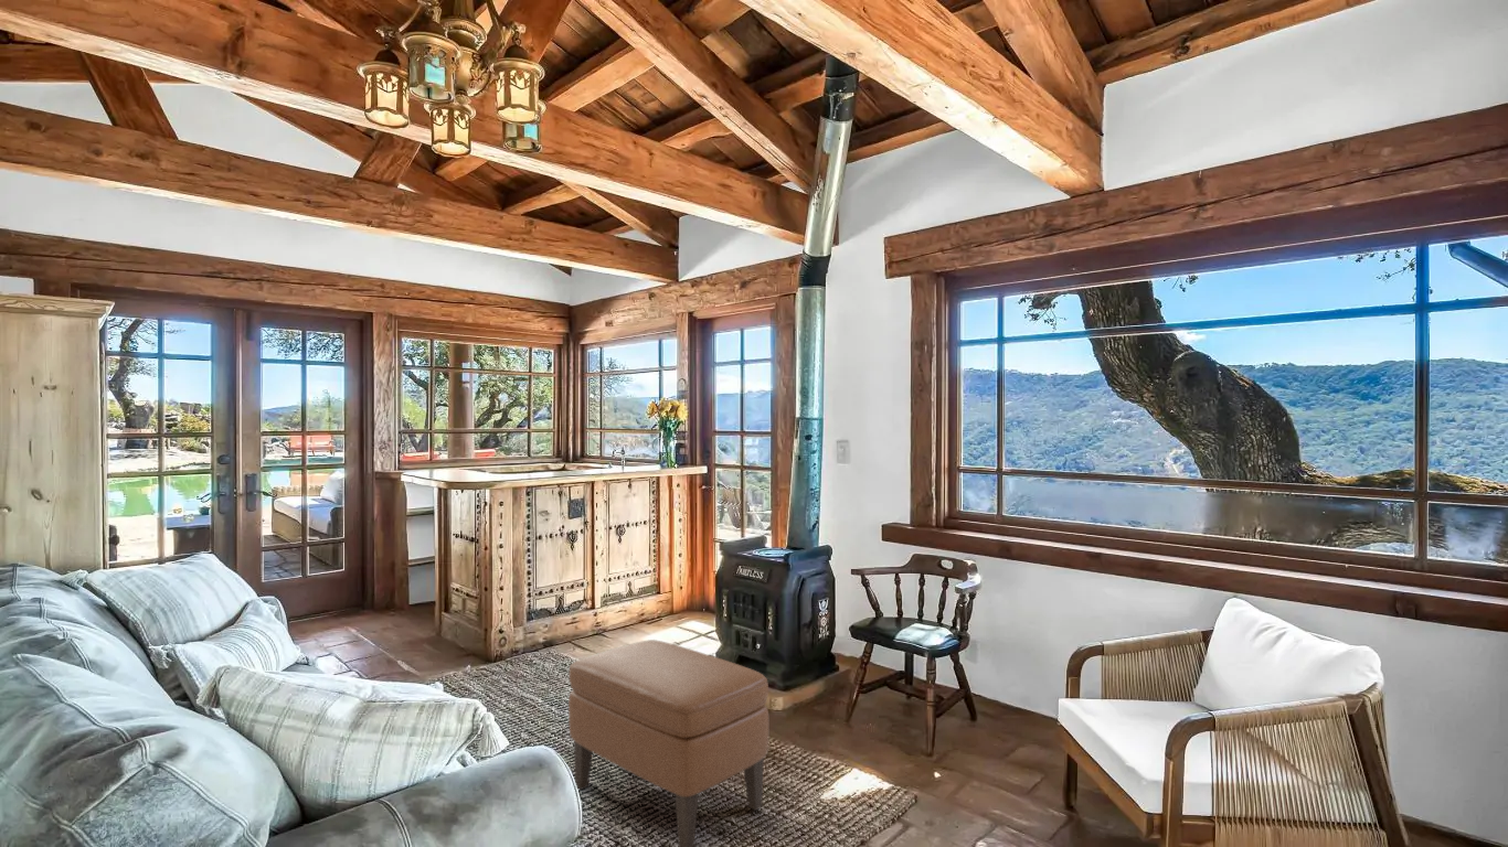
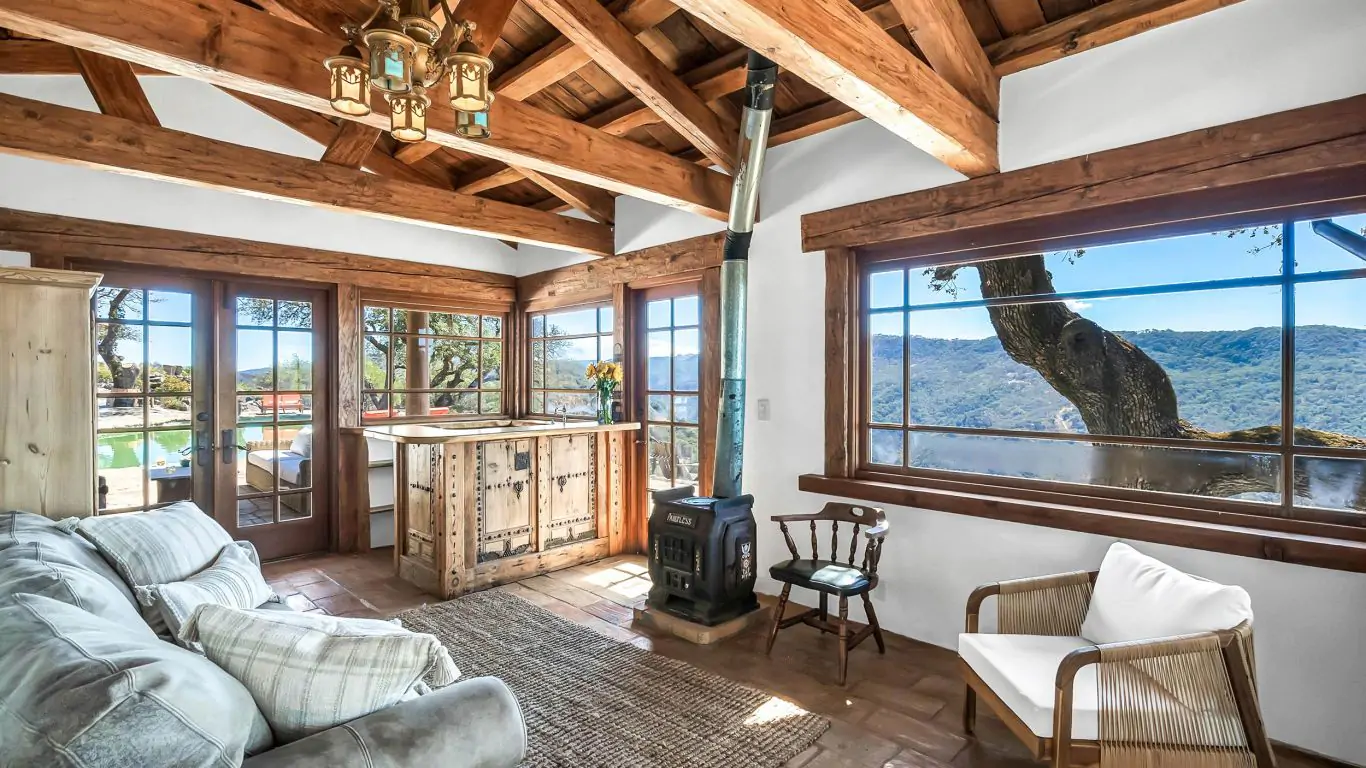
- ottoman (666, 729)
